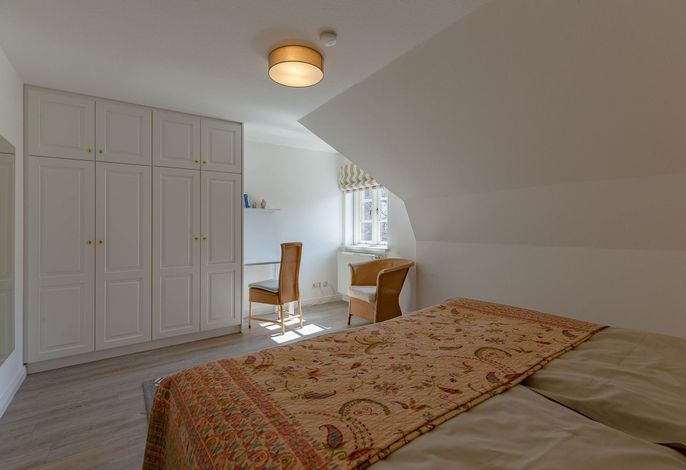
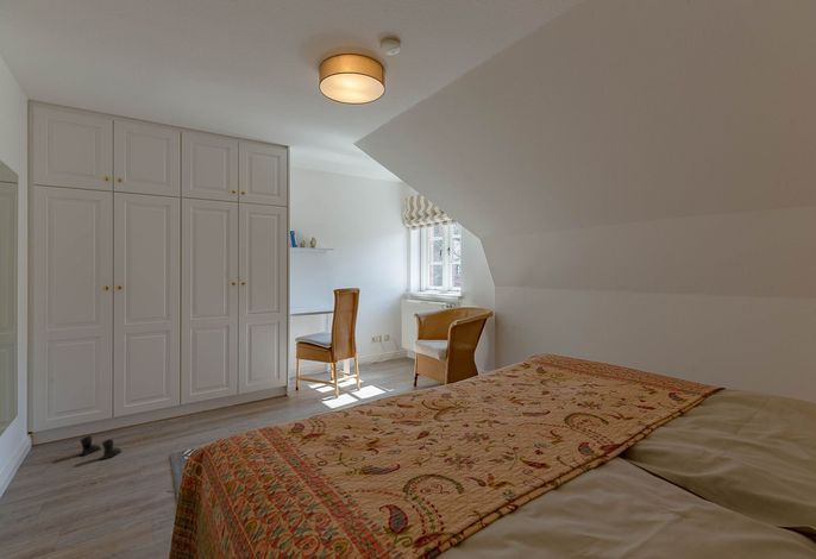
+ boots (99, 446)
